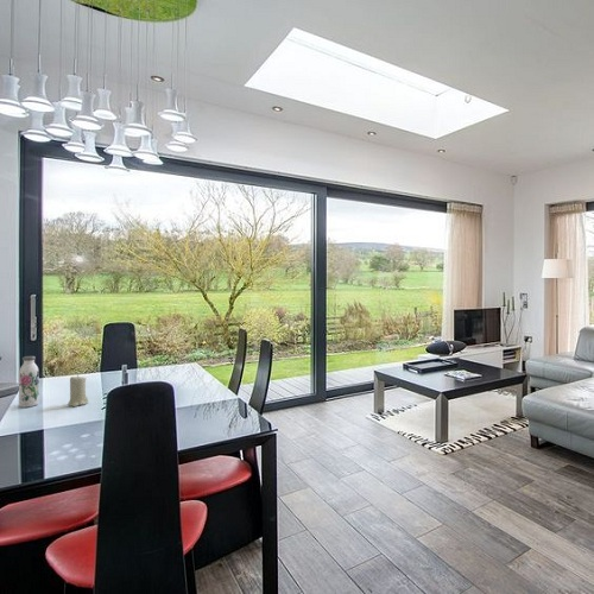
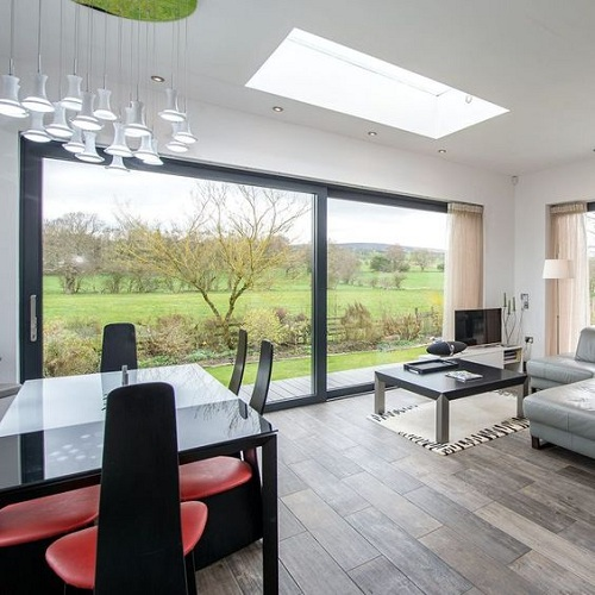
- water bottle (29, 380)
- candle (77, 388)
